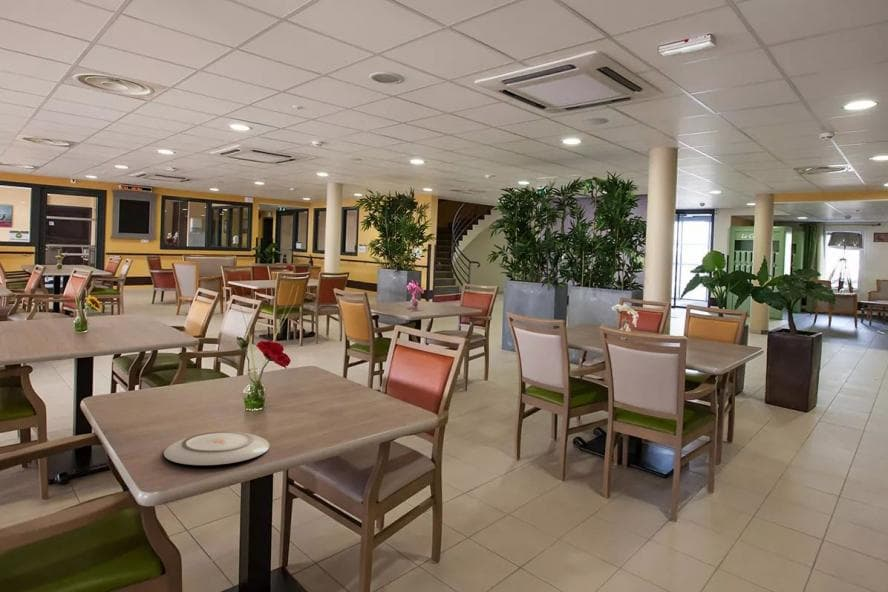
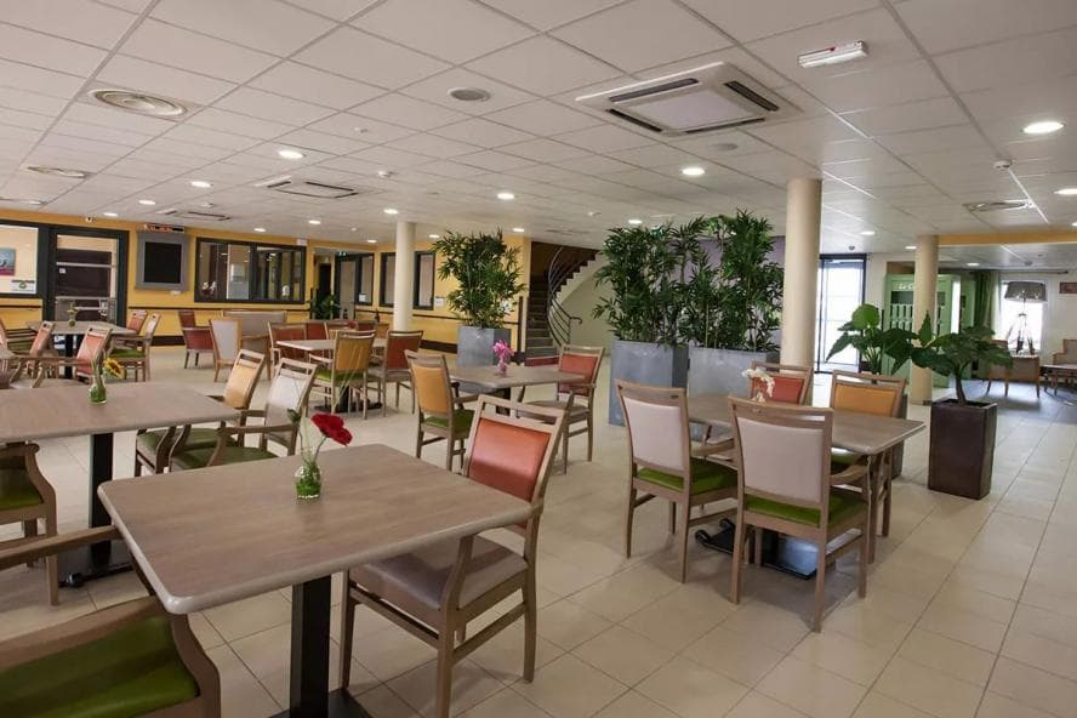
- plate (218, 444)
